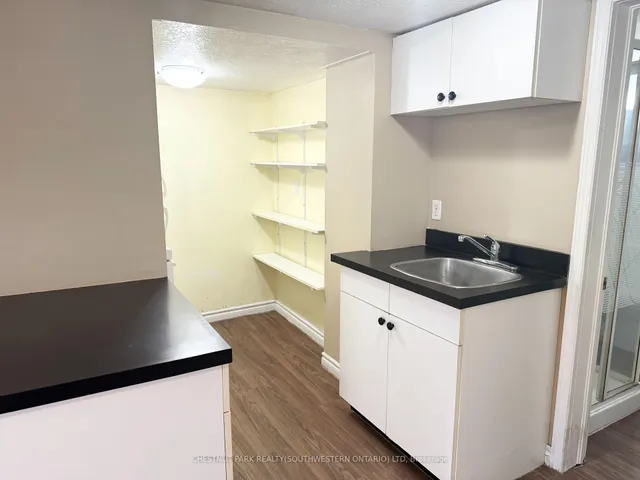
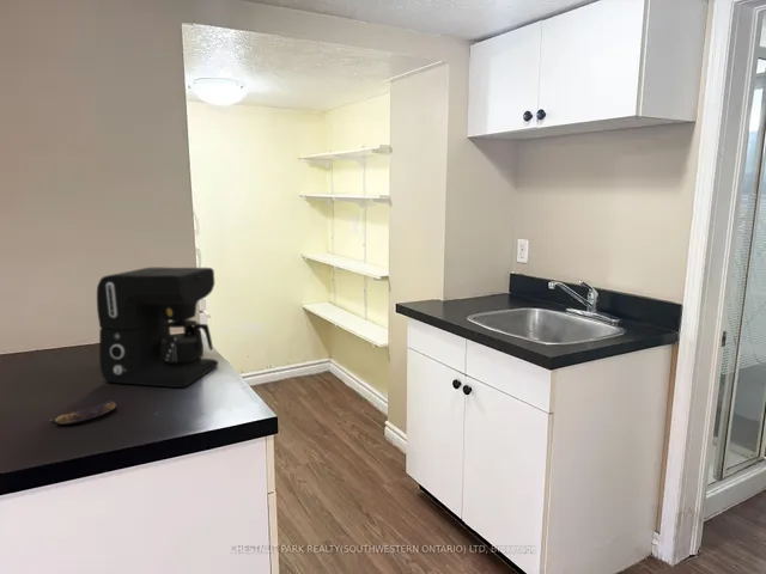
+ coffee maker (163, 323)
+ banana (86, 411)
